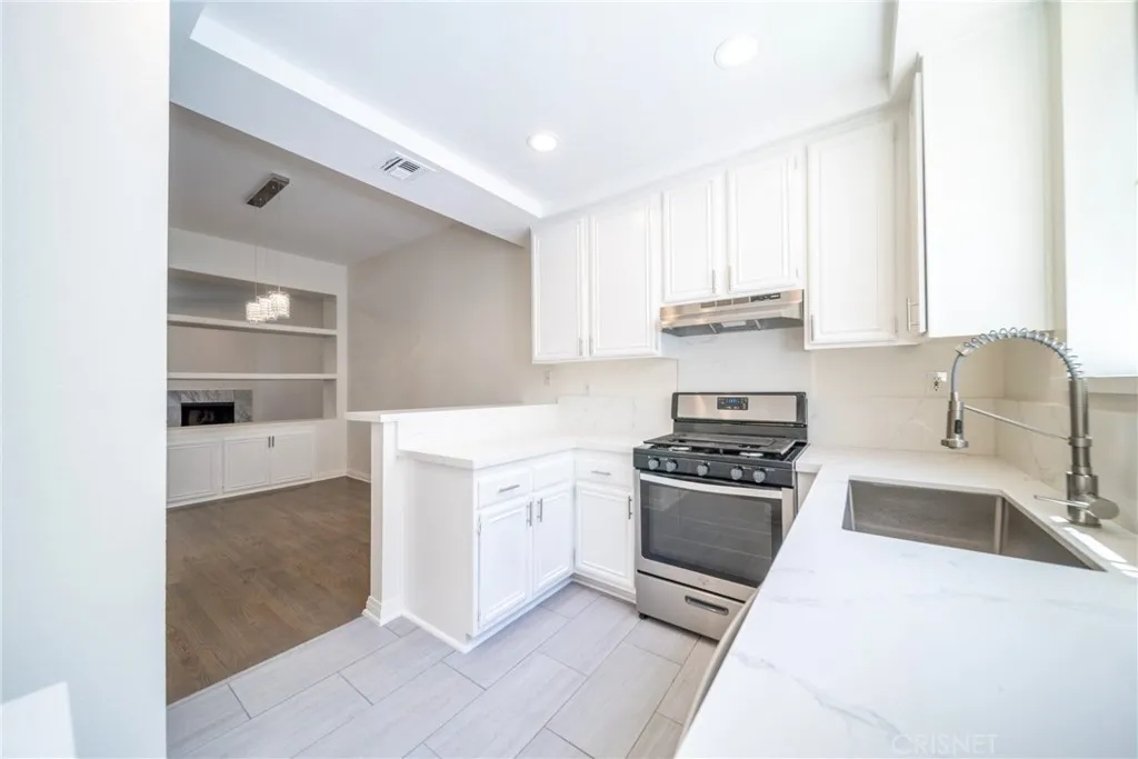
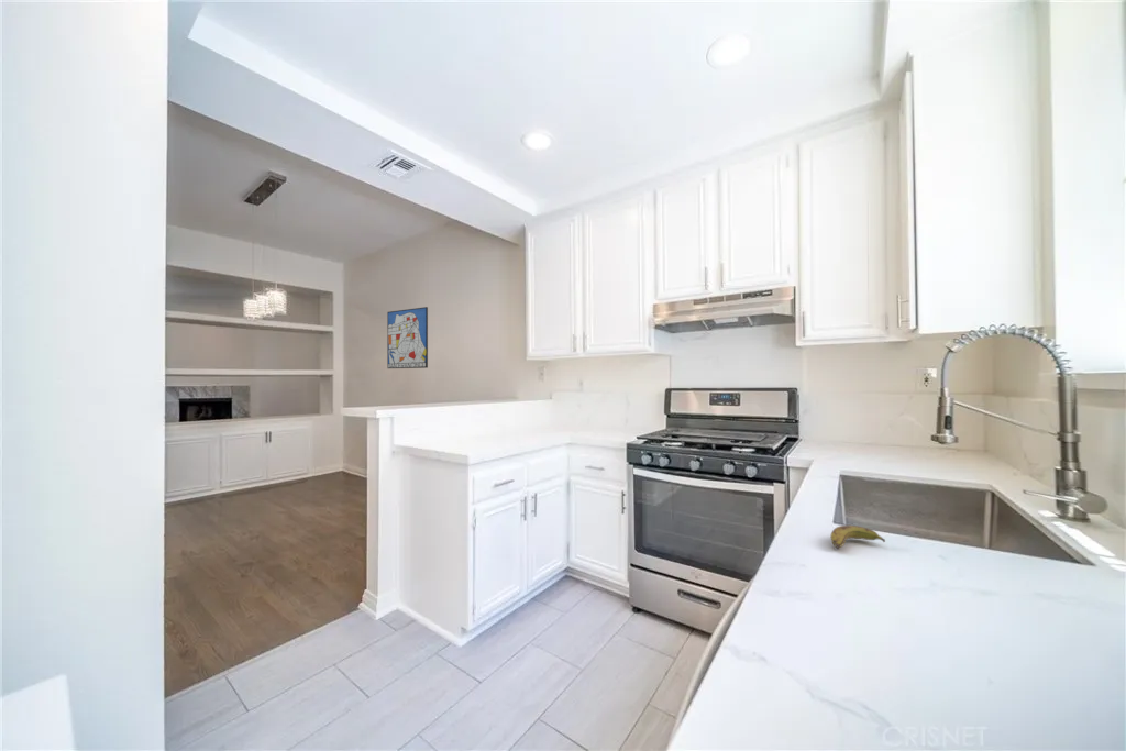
+ wall art (406, 339)
+ banana (852, 538)
